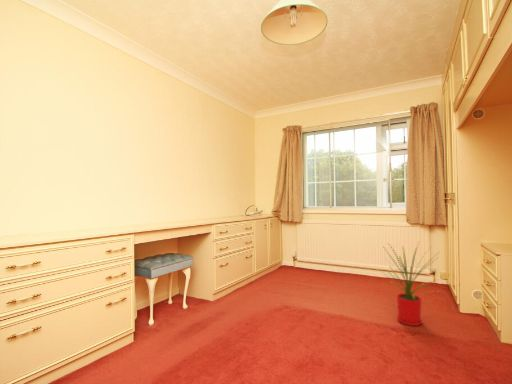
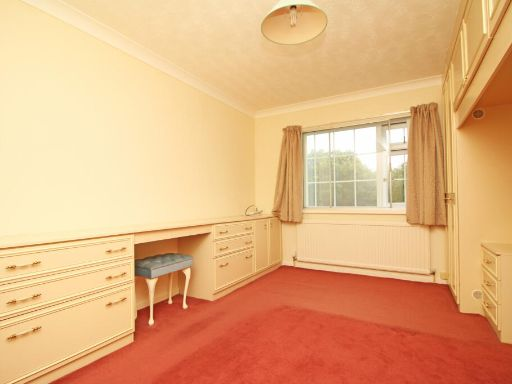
- house plant (408, 281)
